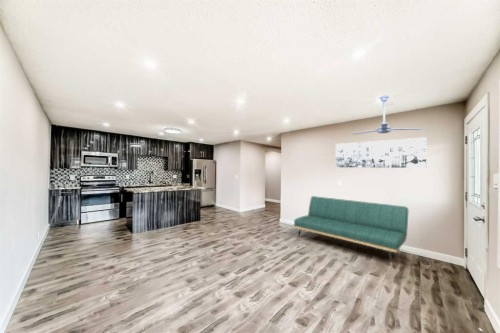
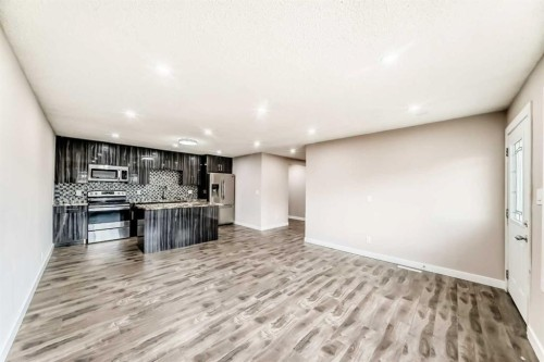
- ceiling fan (384, 112)
- sofa (345, 223)
- wall art (375, 154)
